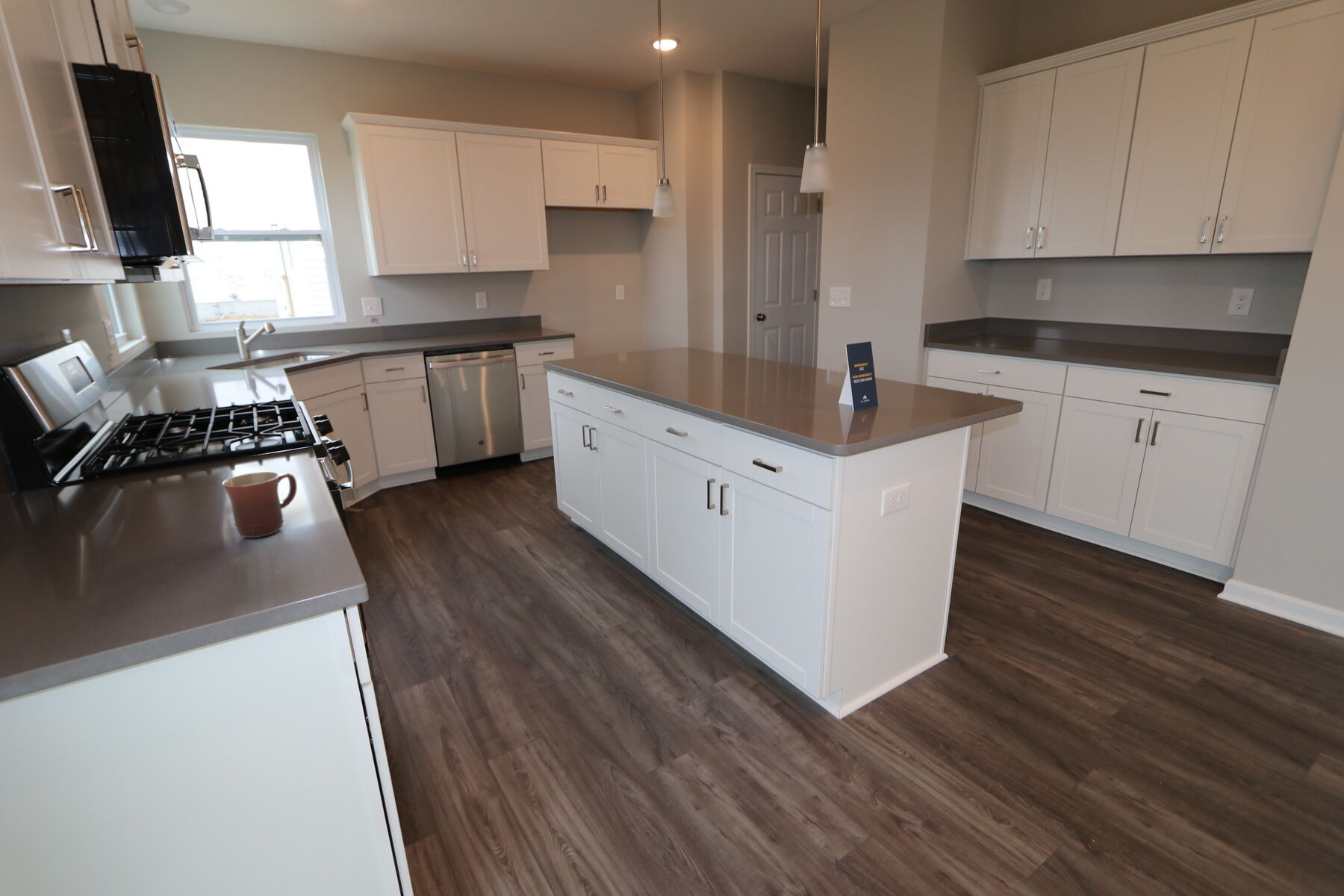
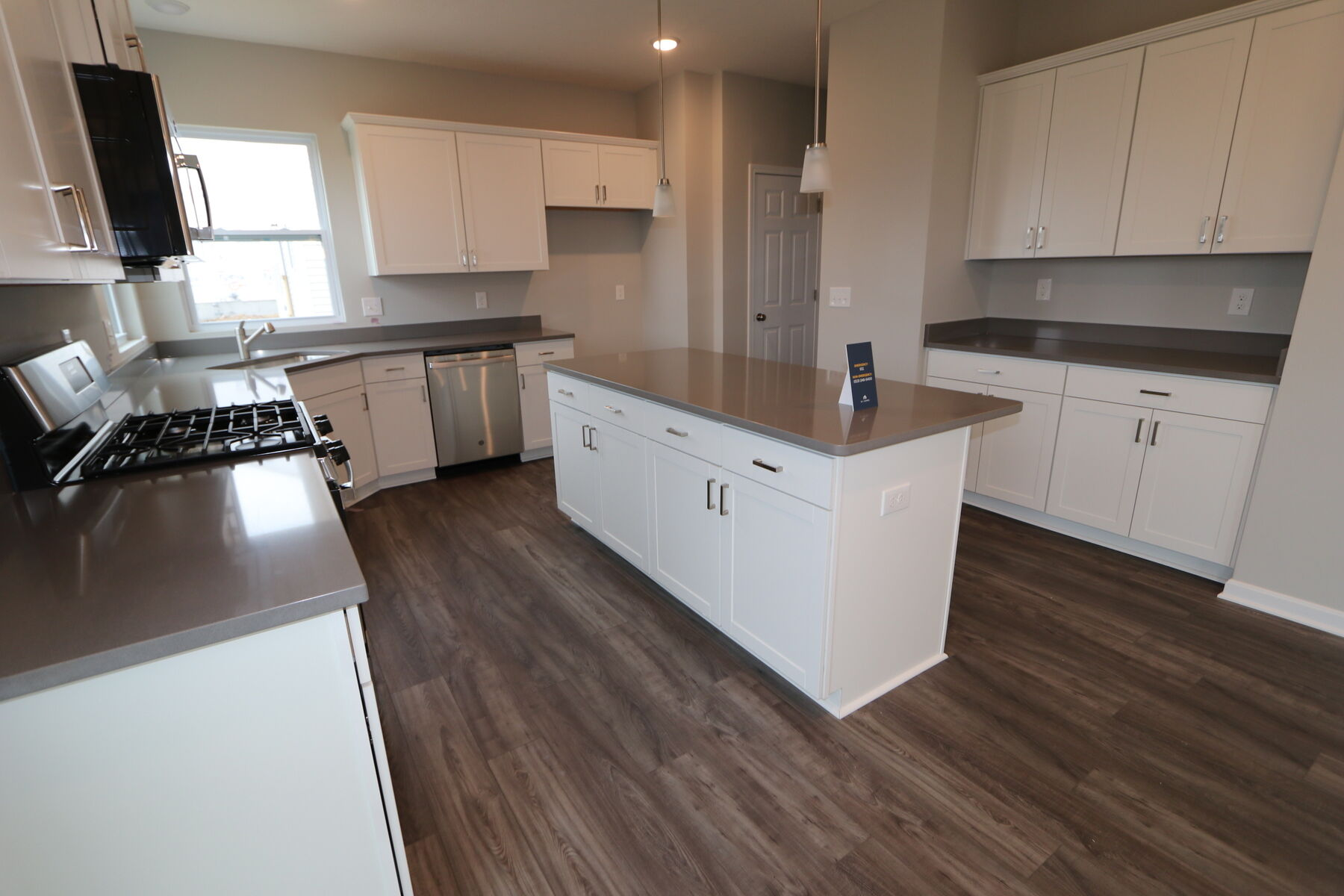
- mug (265, 503)
